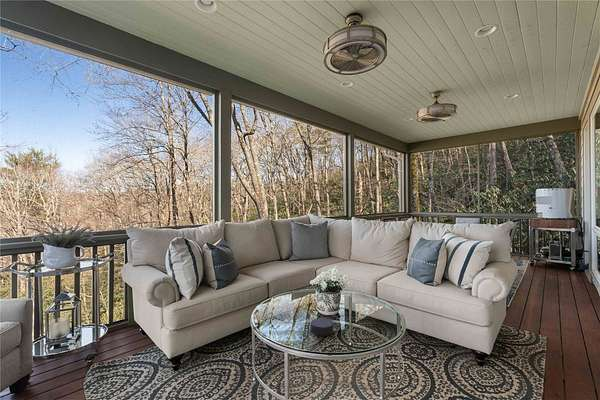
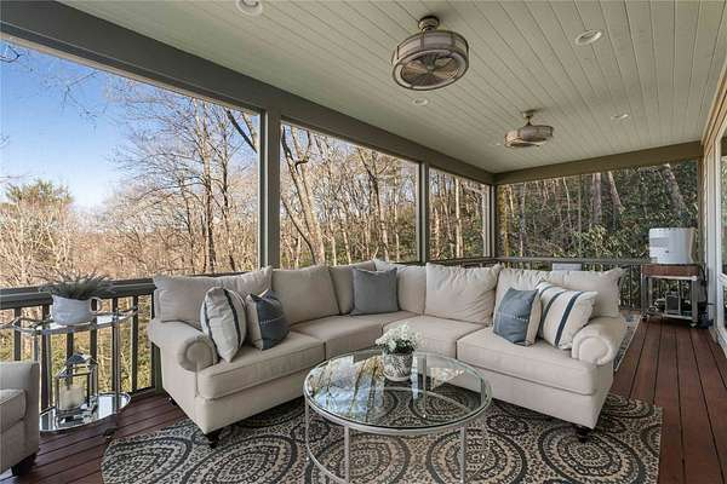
- candle (322, 325)
